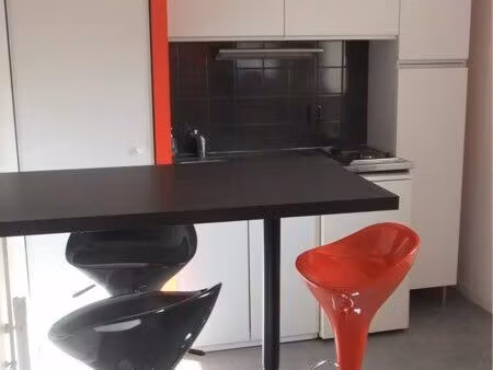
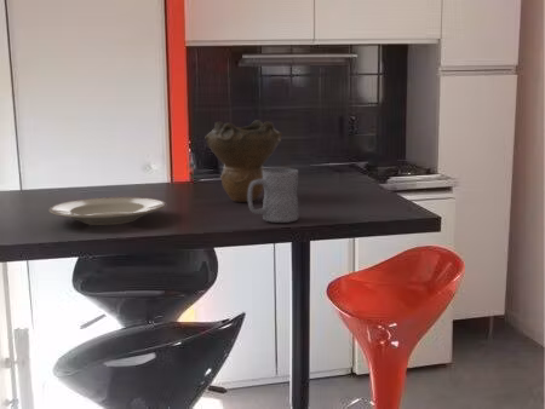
+ decorative bowl (243, 161)
+ plate (109, 212)
+ mug (272, 195)
